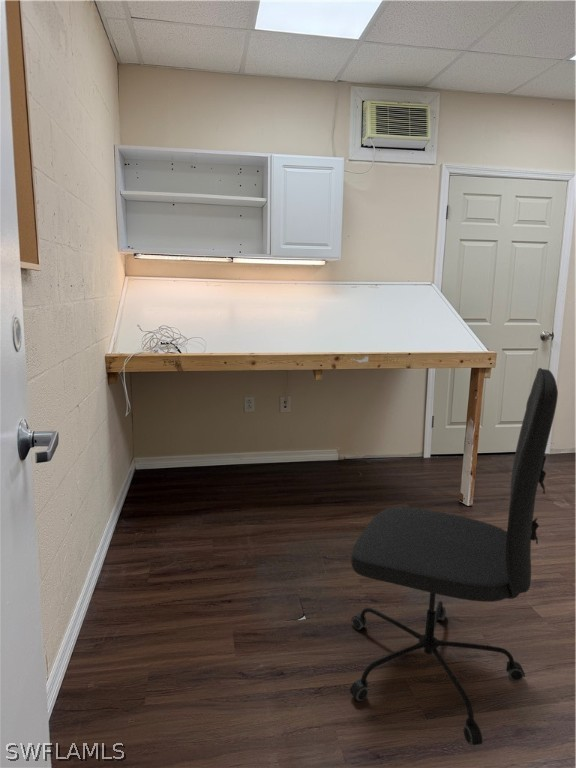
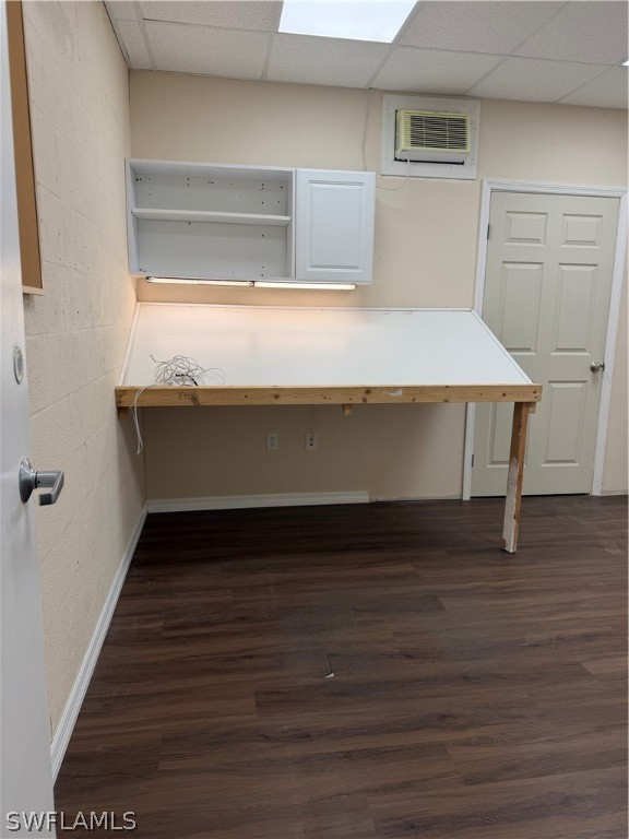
- office chair (445, 527)
